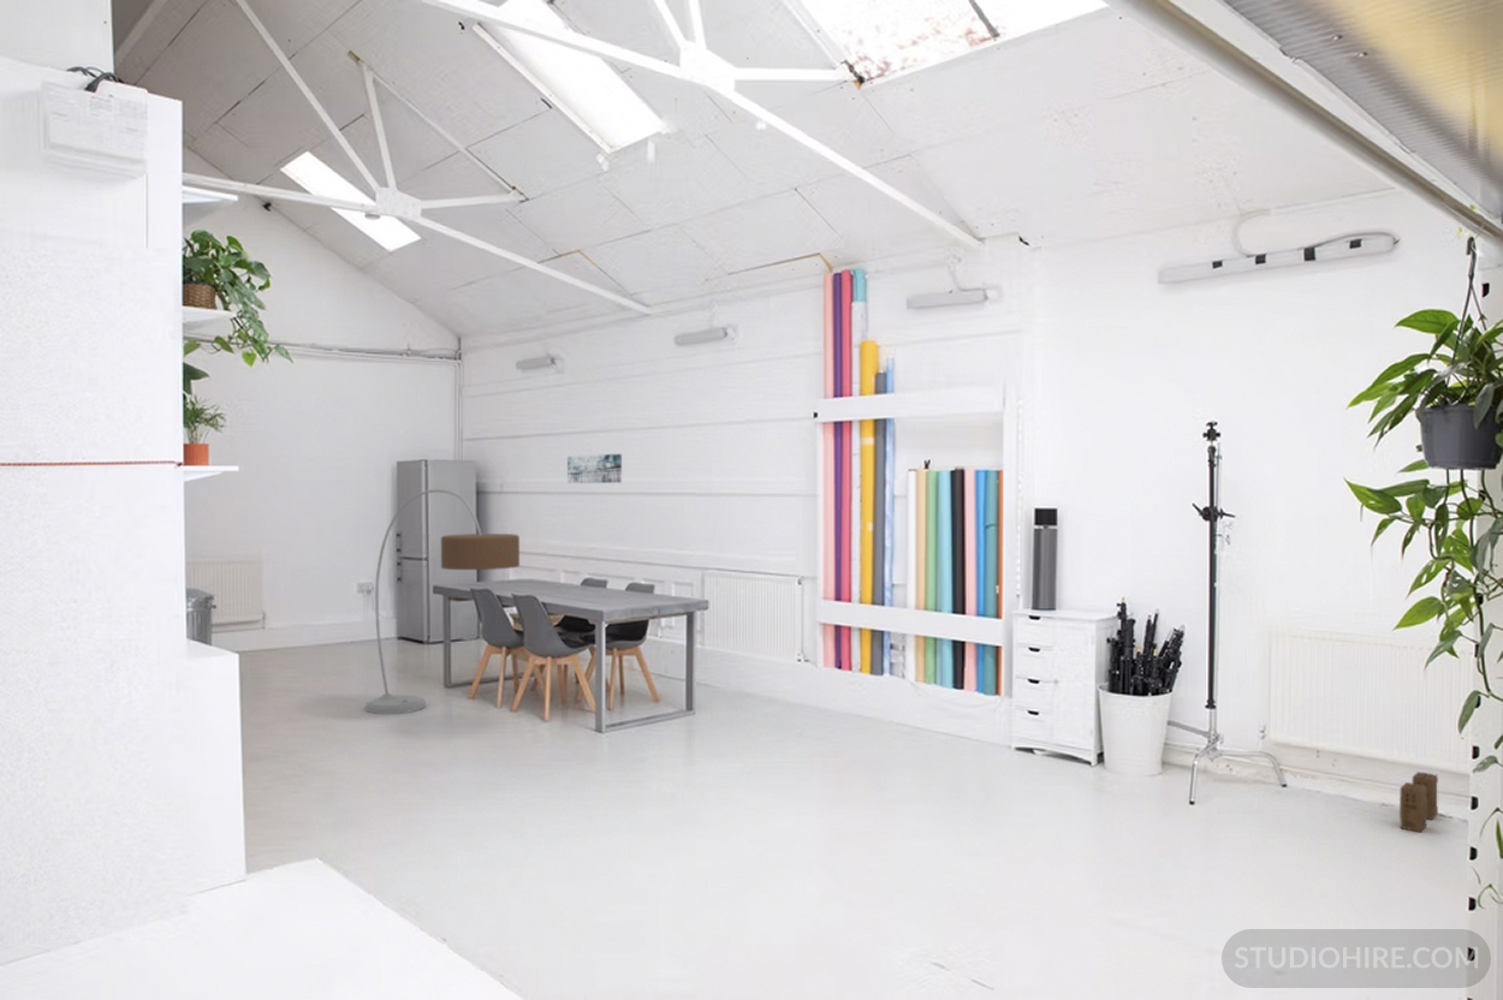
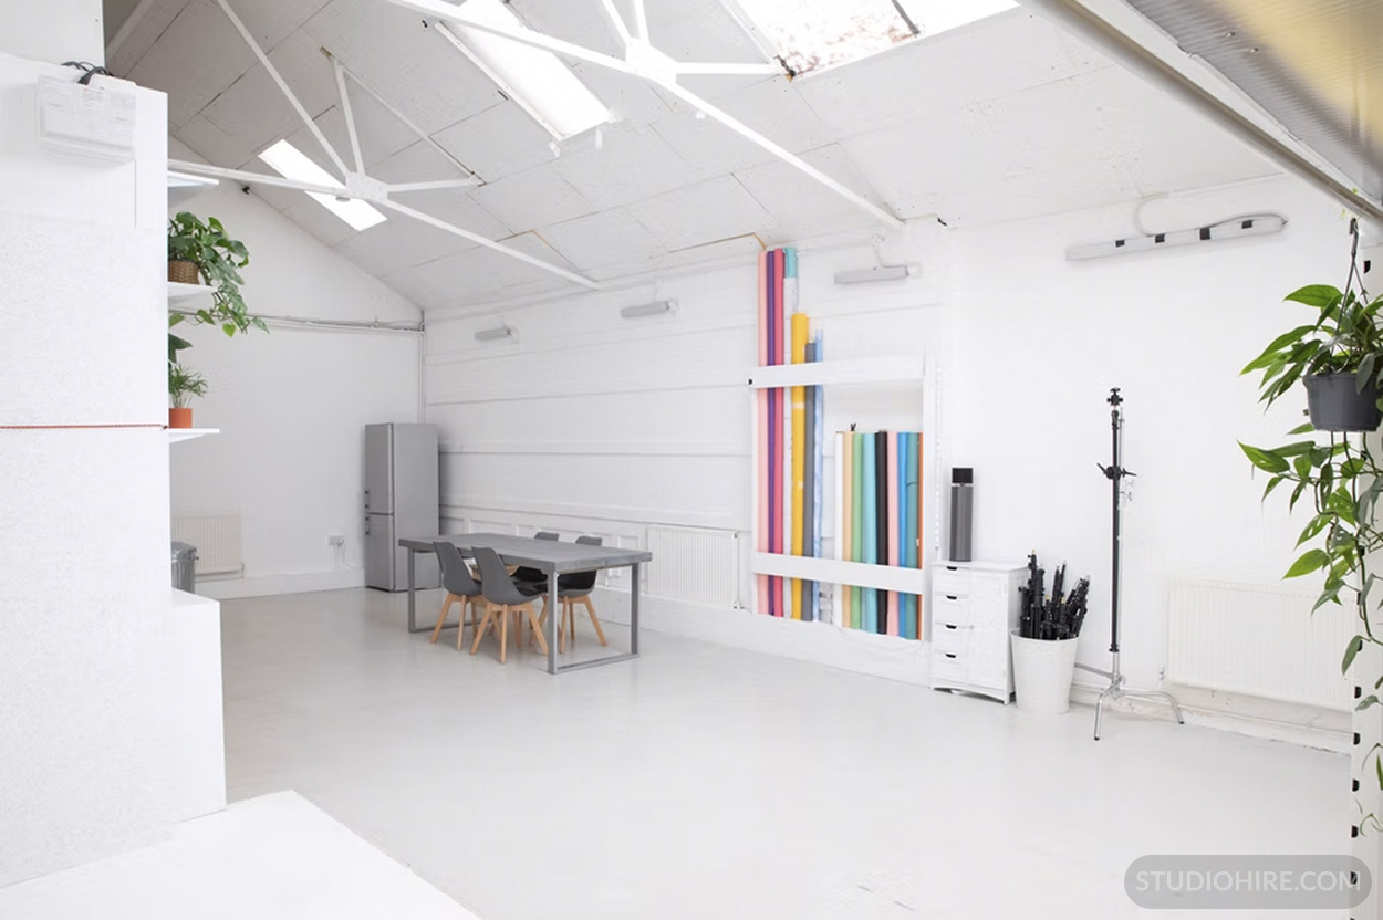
- floor lamp (446, 569)
- wall art (593, 469)
- cardboard box (1419, 800)
